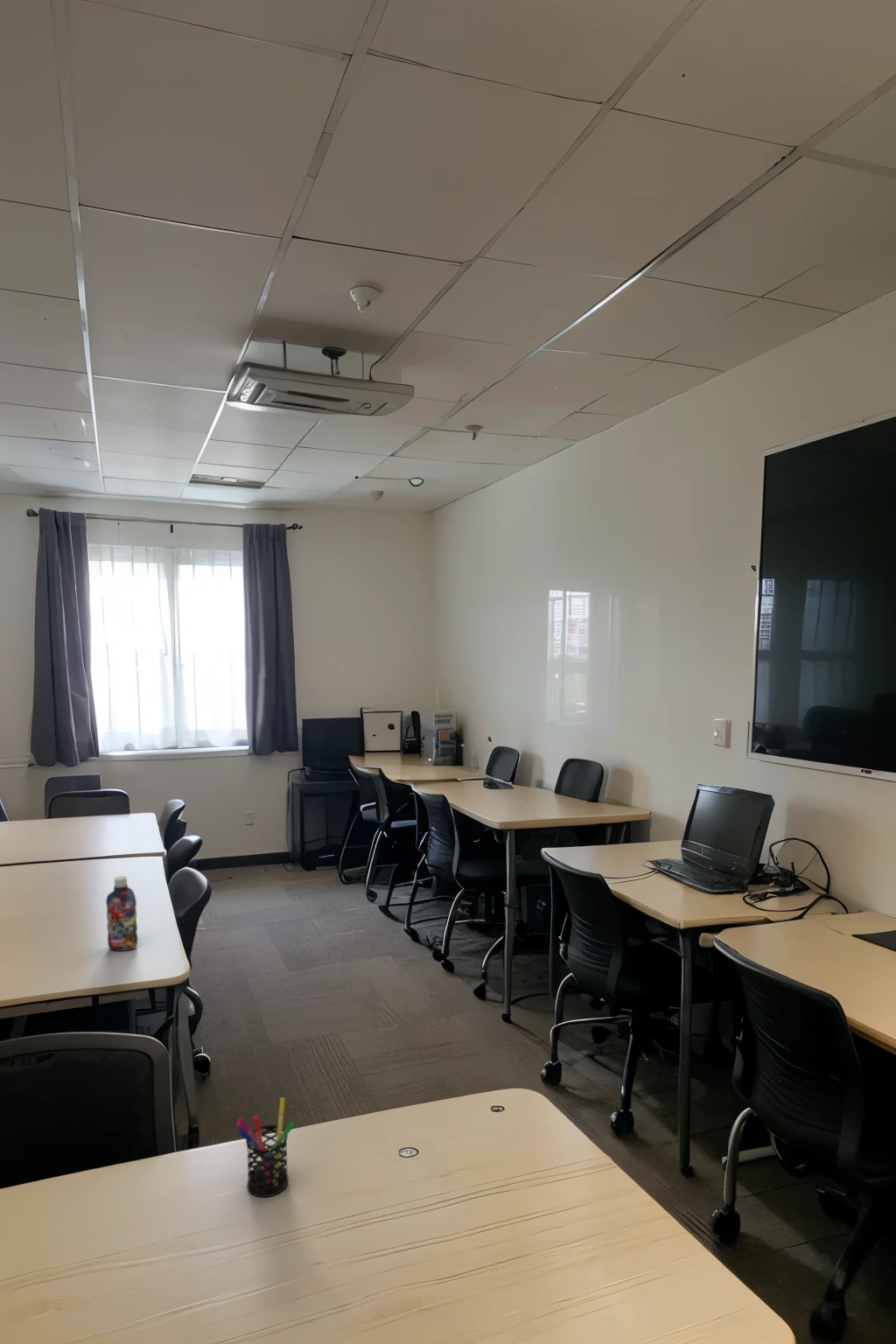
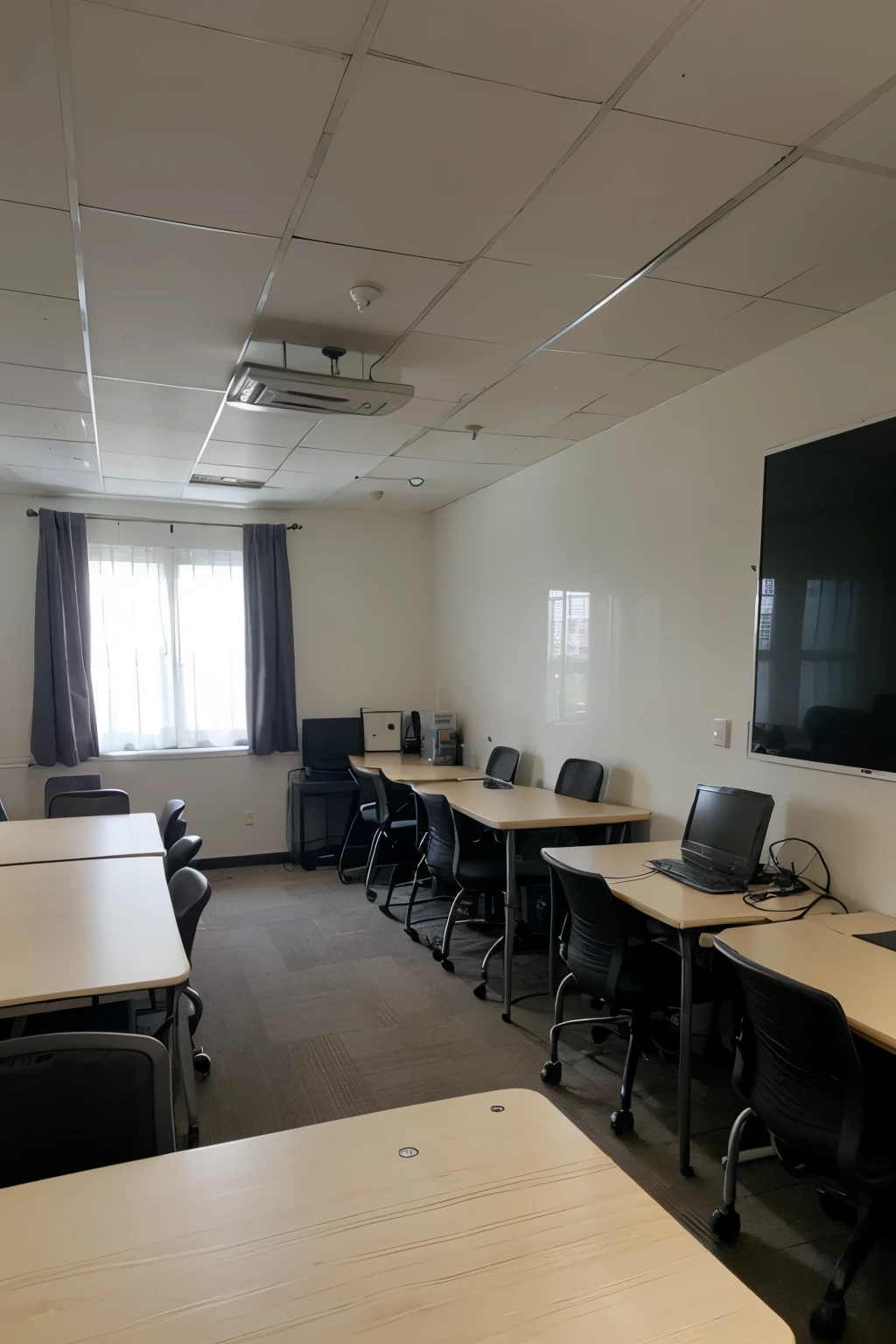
- pen holder (270, 1146)
- bottle (122, 913)
